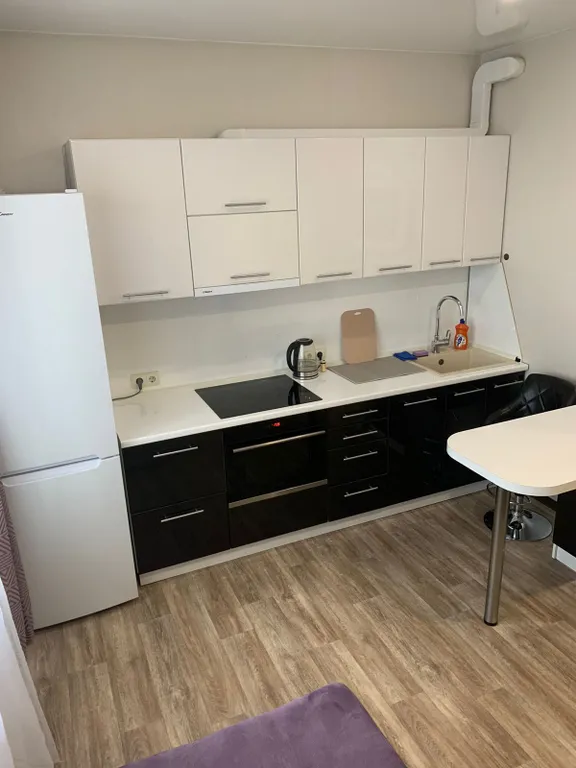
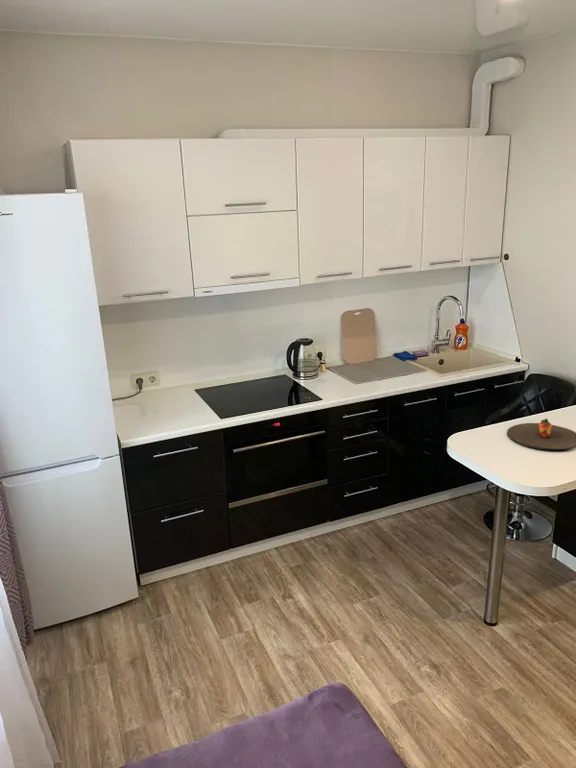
+ plate (544, 427)
